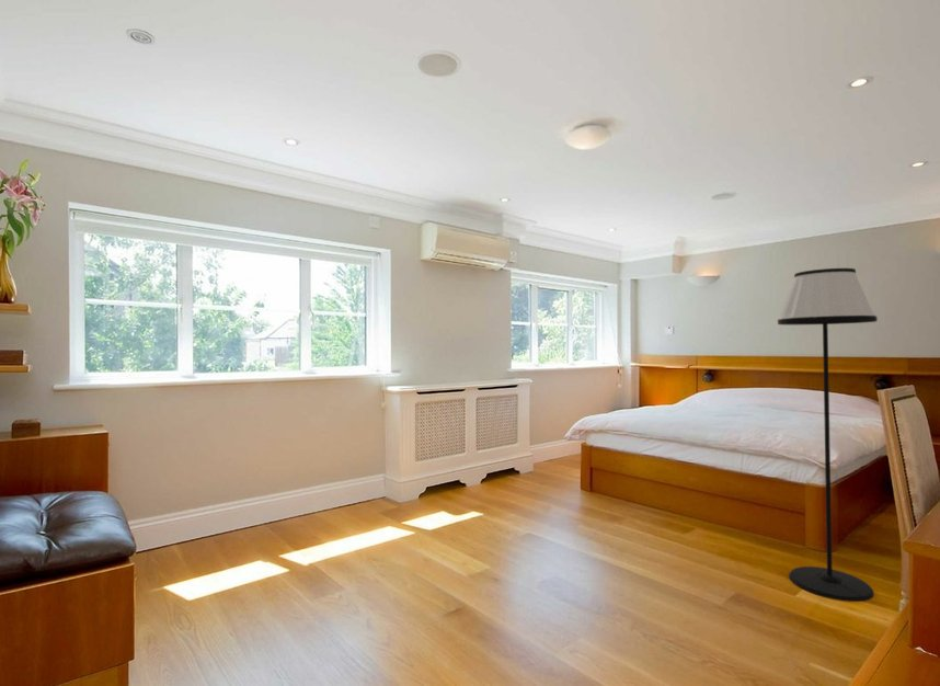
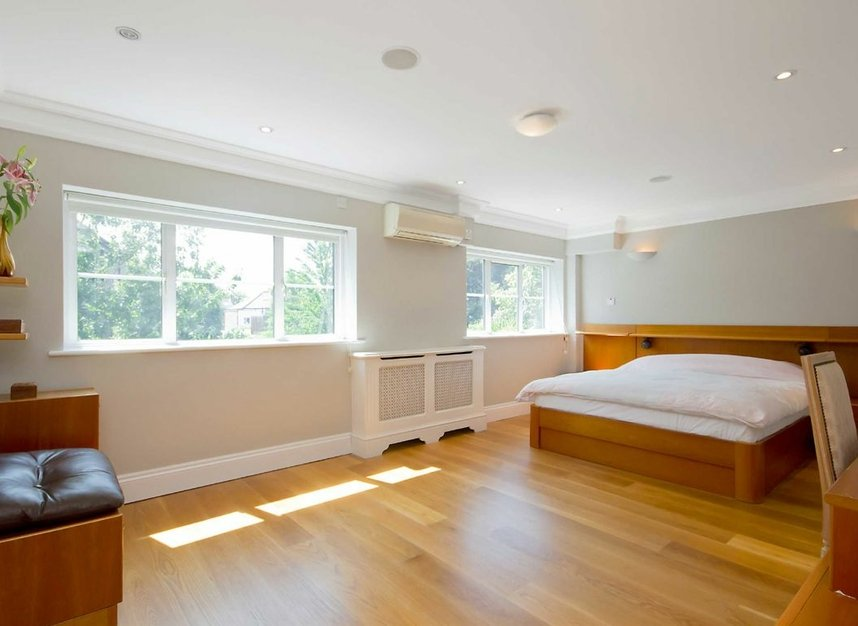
- floor lamp (826, 427)
